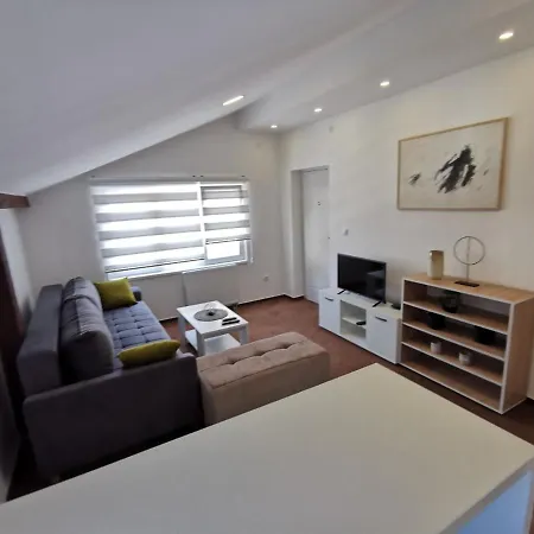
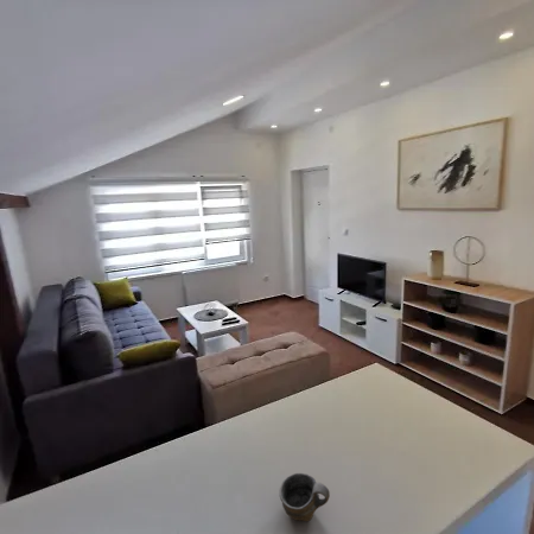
+ cup (300, 497)
